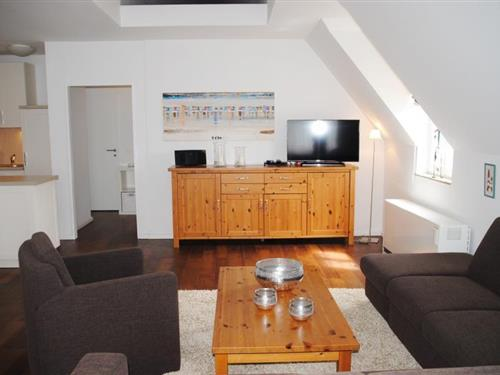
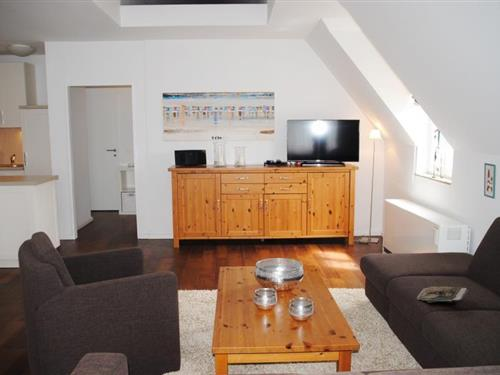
+ magazine (442, 293)
